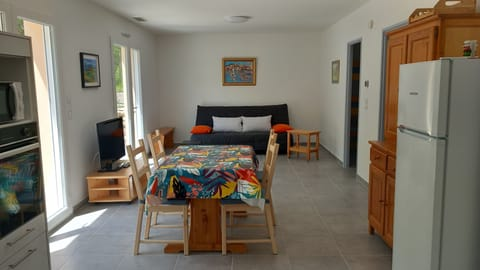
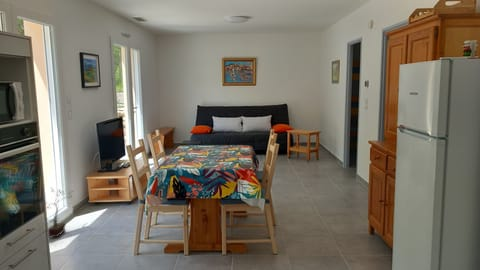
+ potted plant (57, 209)
